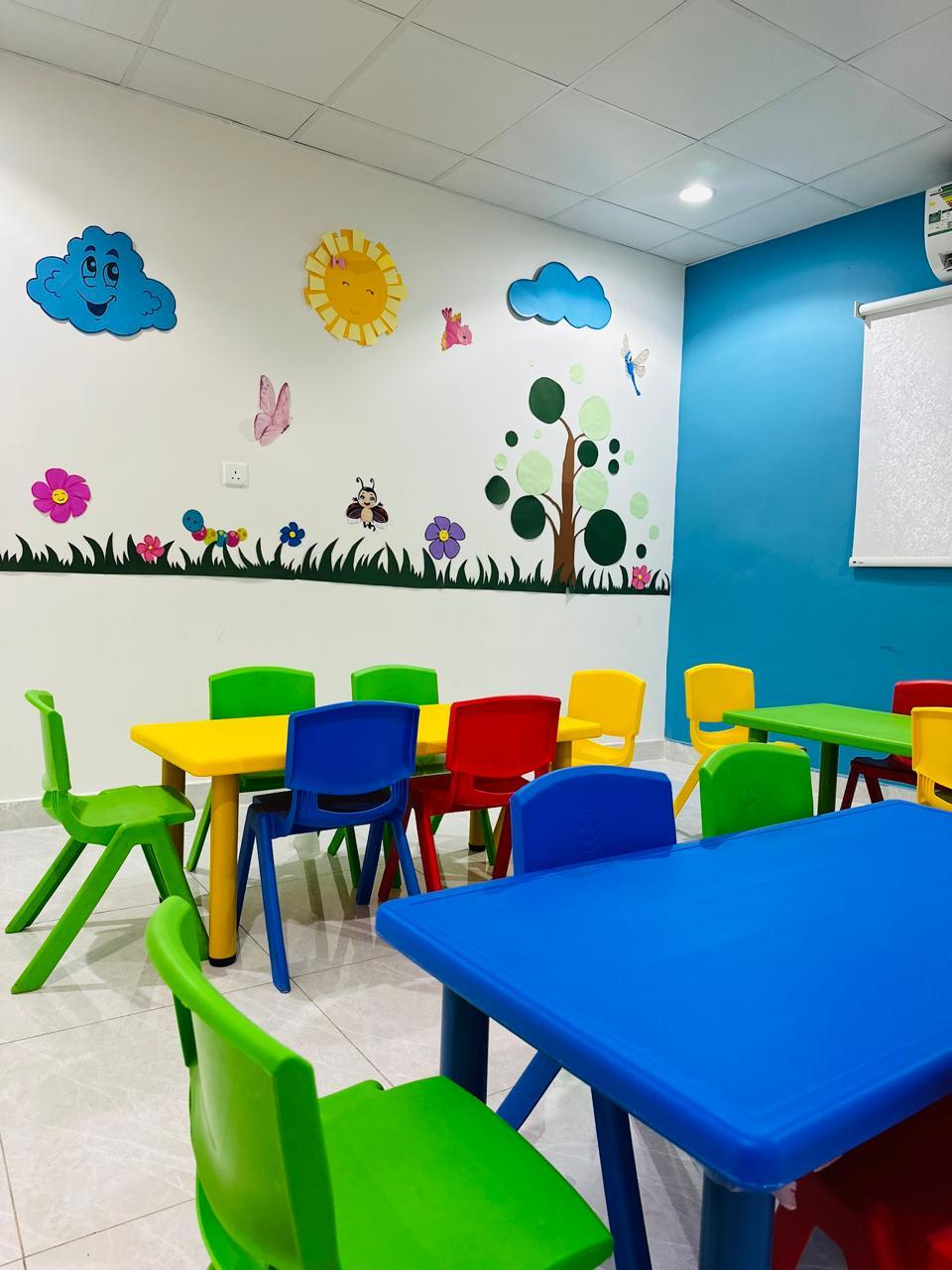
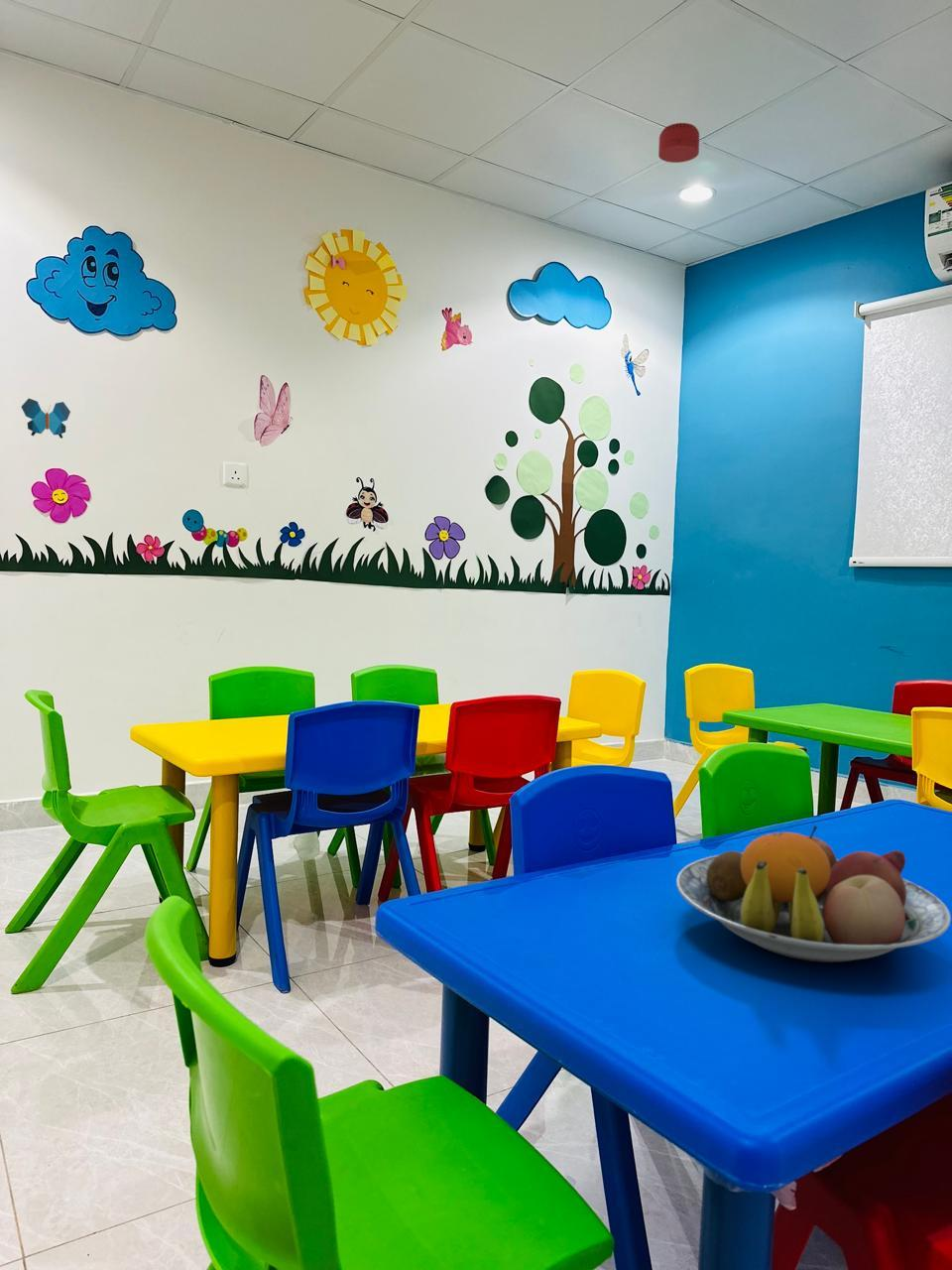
+ smoke detector (678, 142)
+ decorative butterfly (47, 418)
+ fruit bowl (807, 882)
